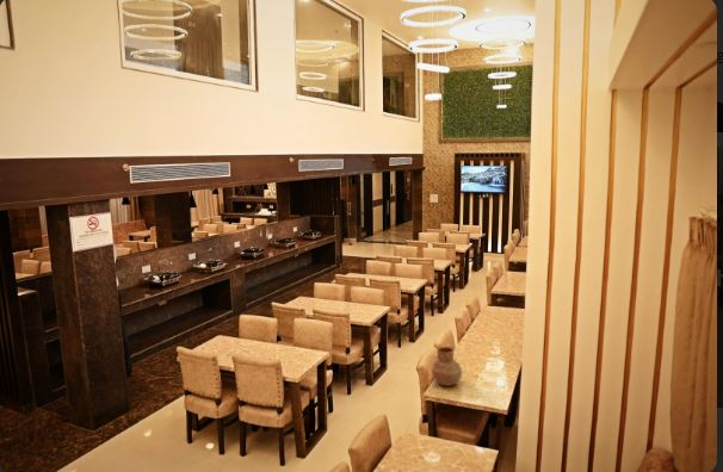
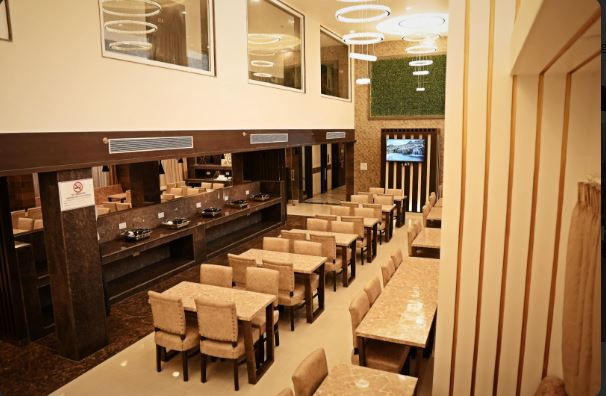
- vase (446, 366)
